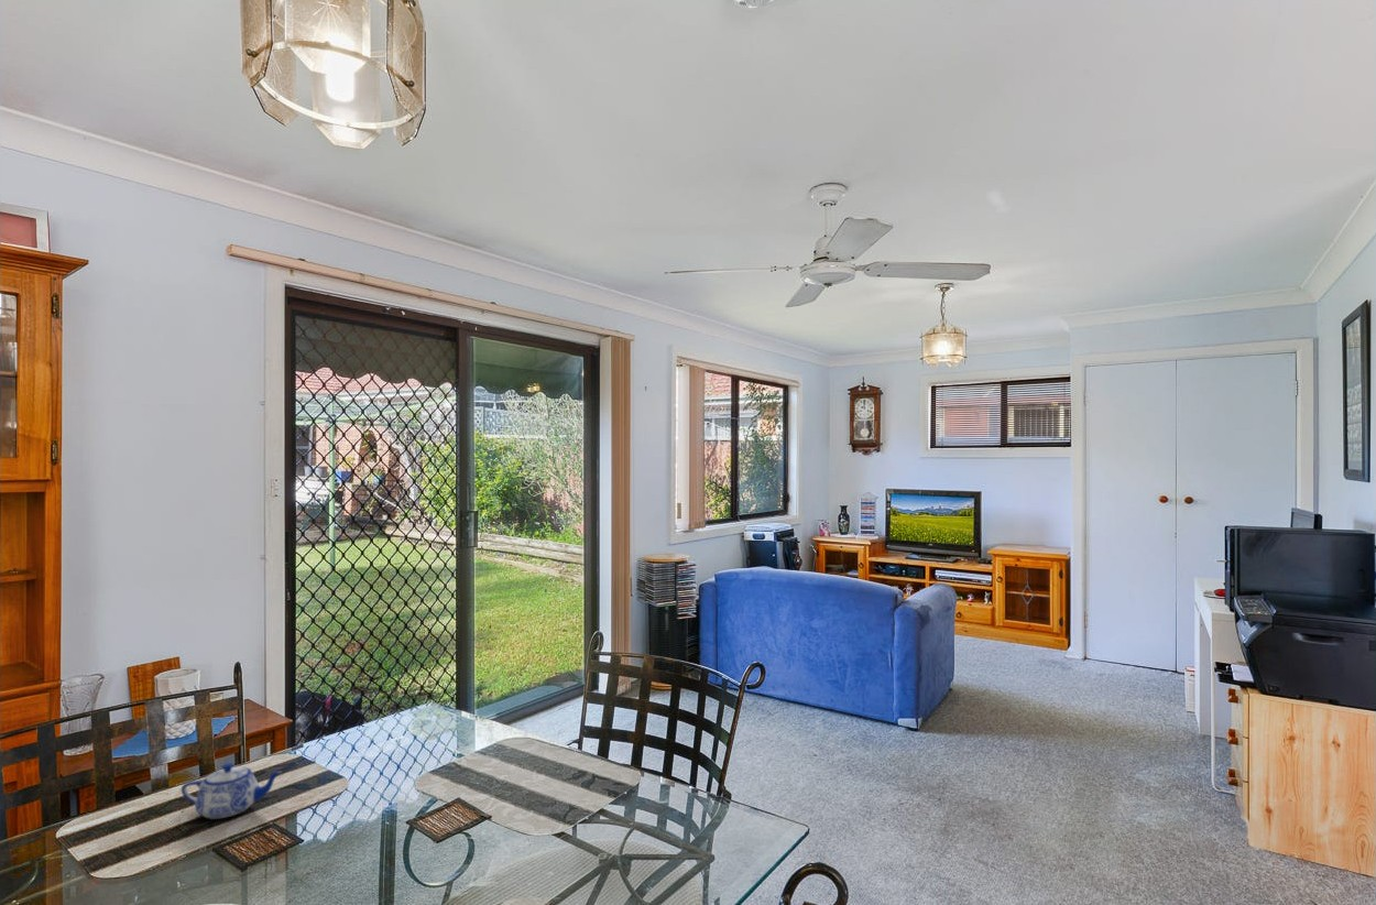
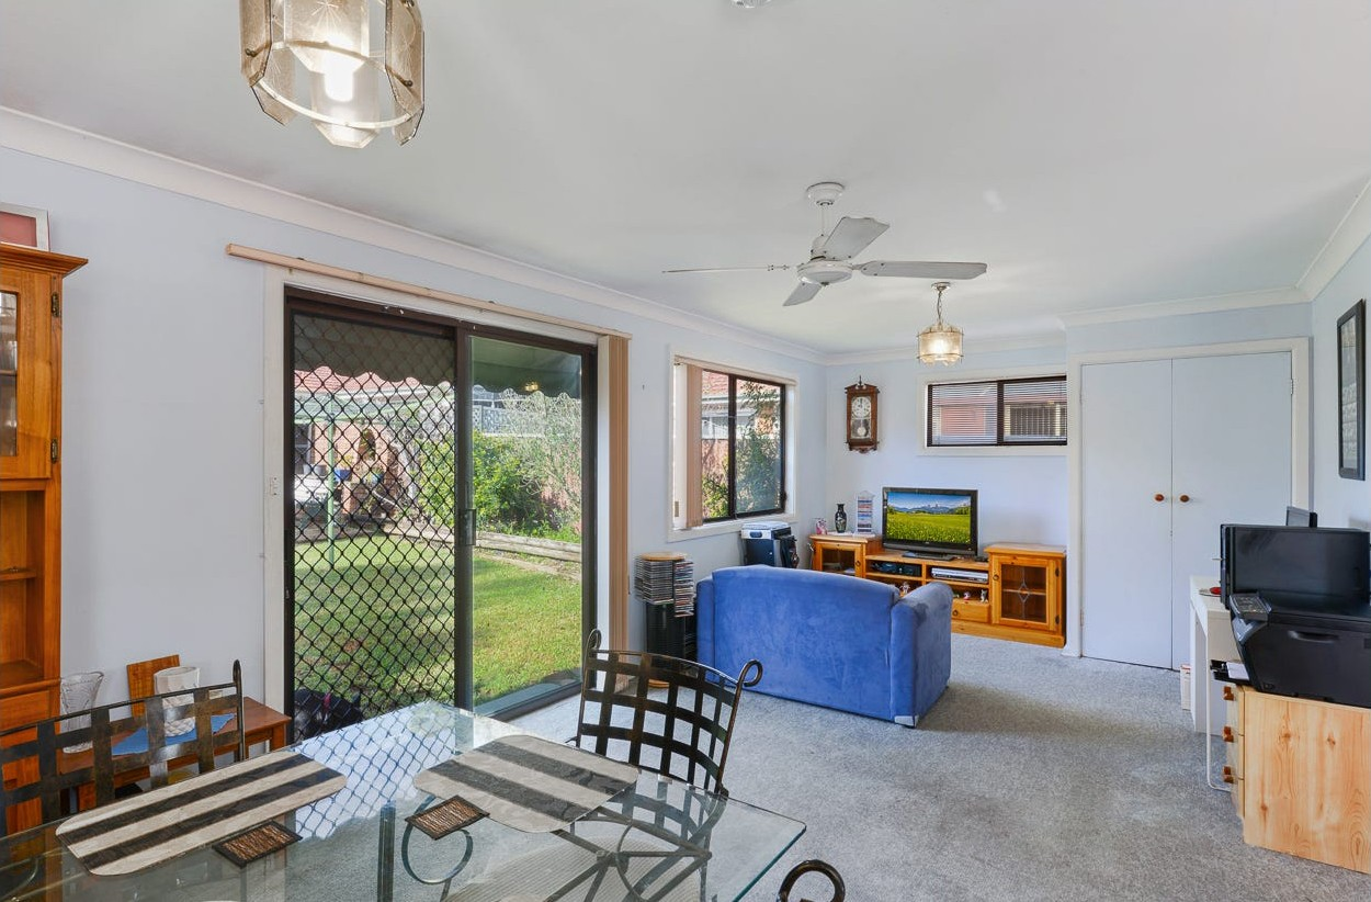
- teapot (232, 786)
